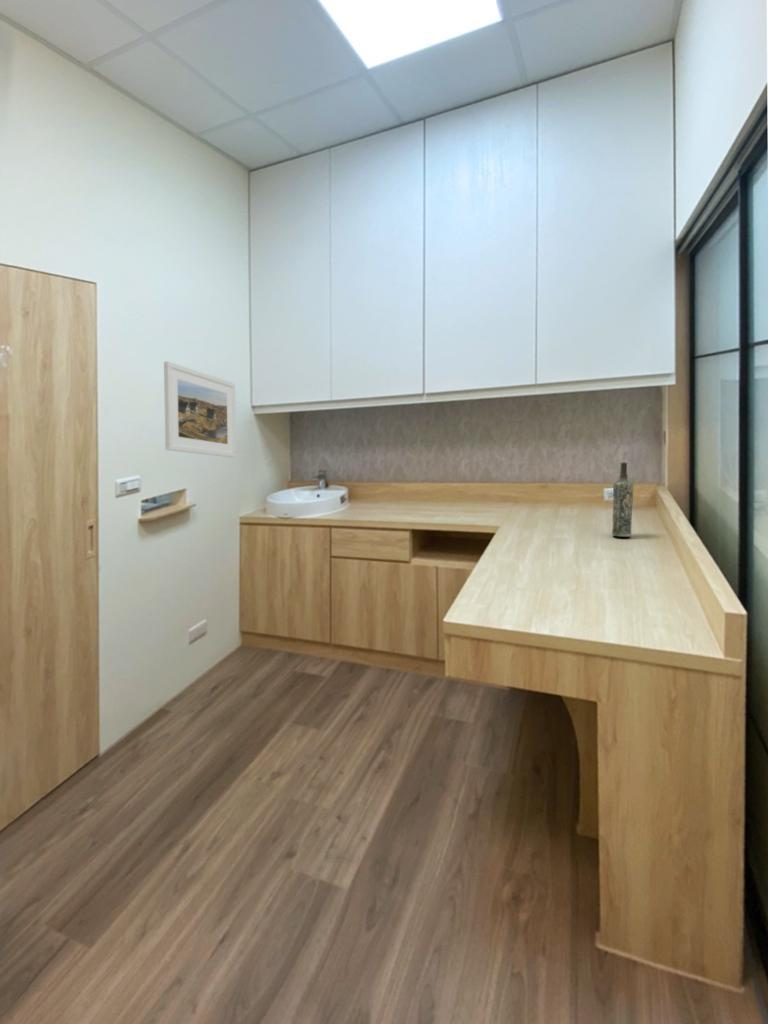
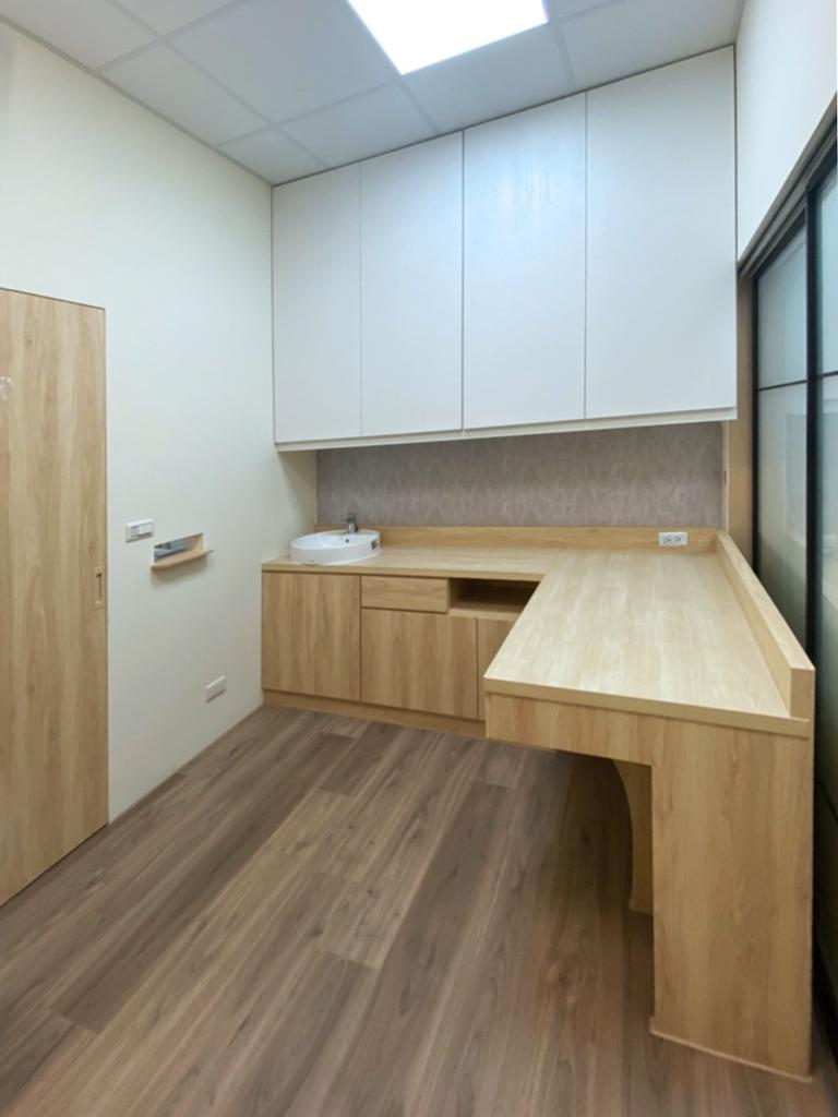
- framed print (203, 413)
- bottle (622, 499)
